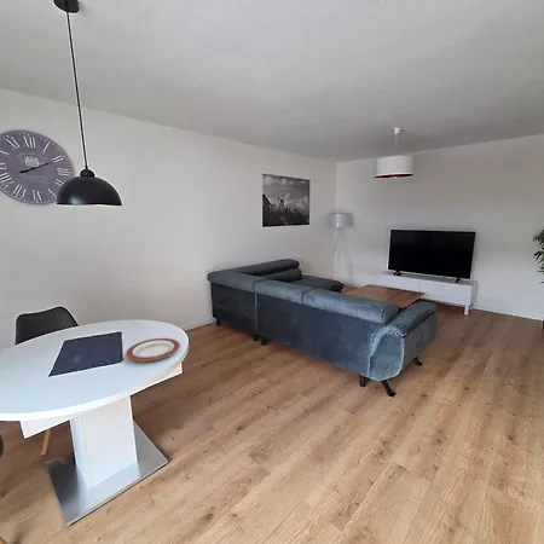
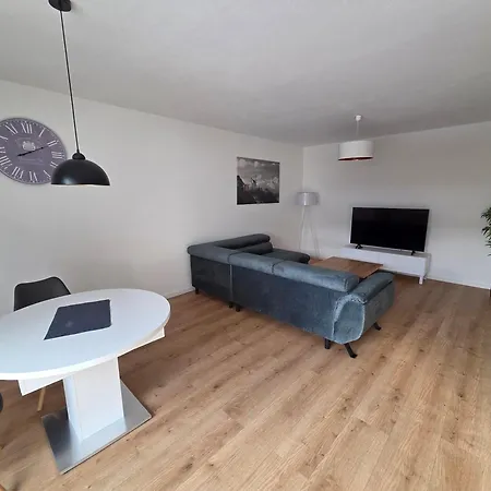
- plate (154, 349)
